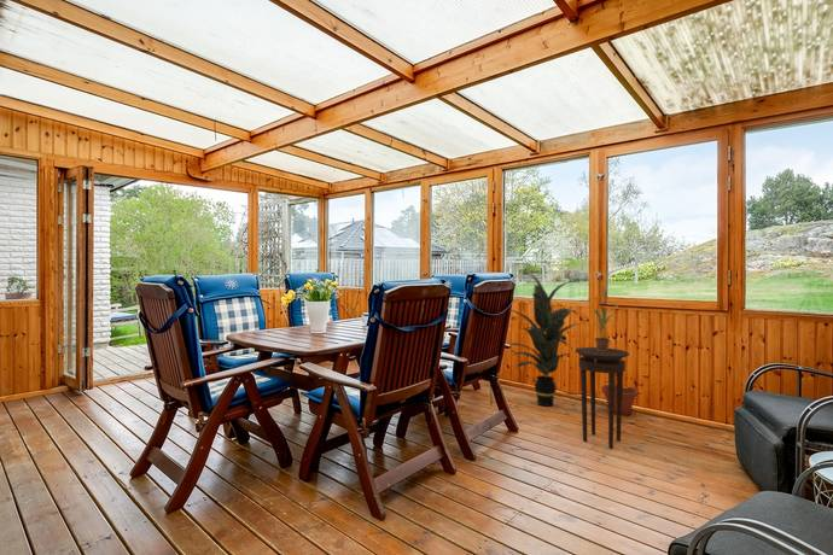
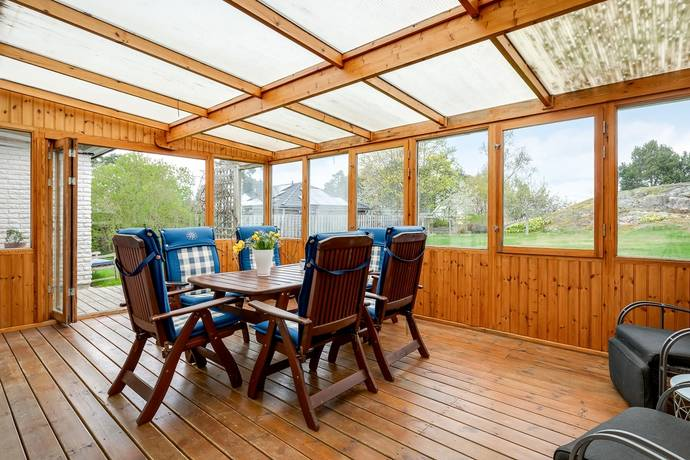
- potted plant (602, 326)
- stool (594, 396)
- plant pot (622, 399)
- indoor plant (542, 338)
